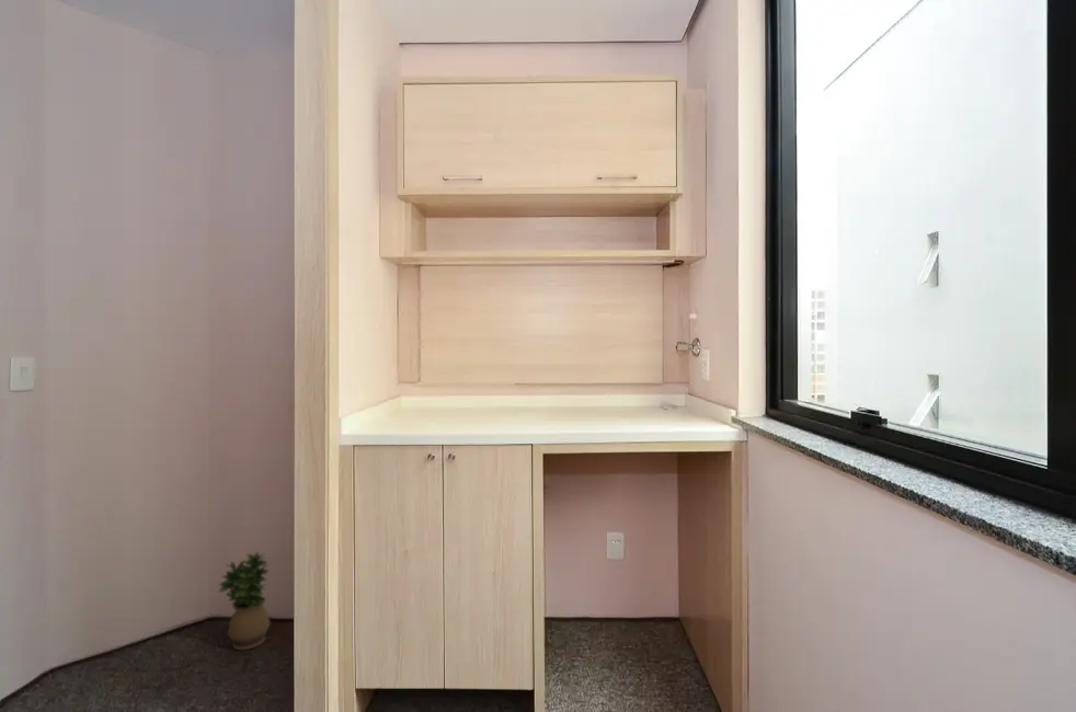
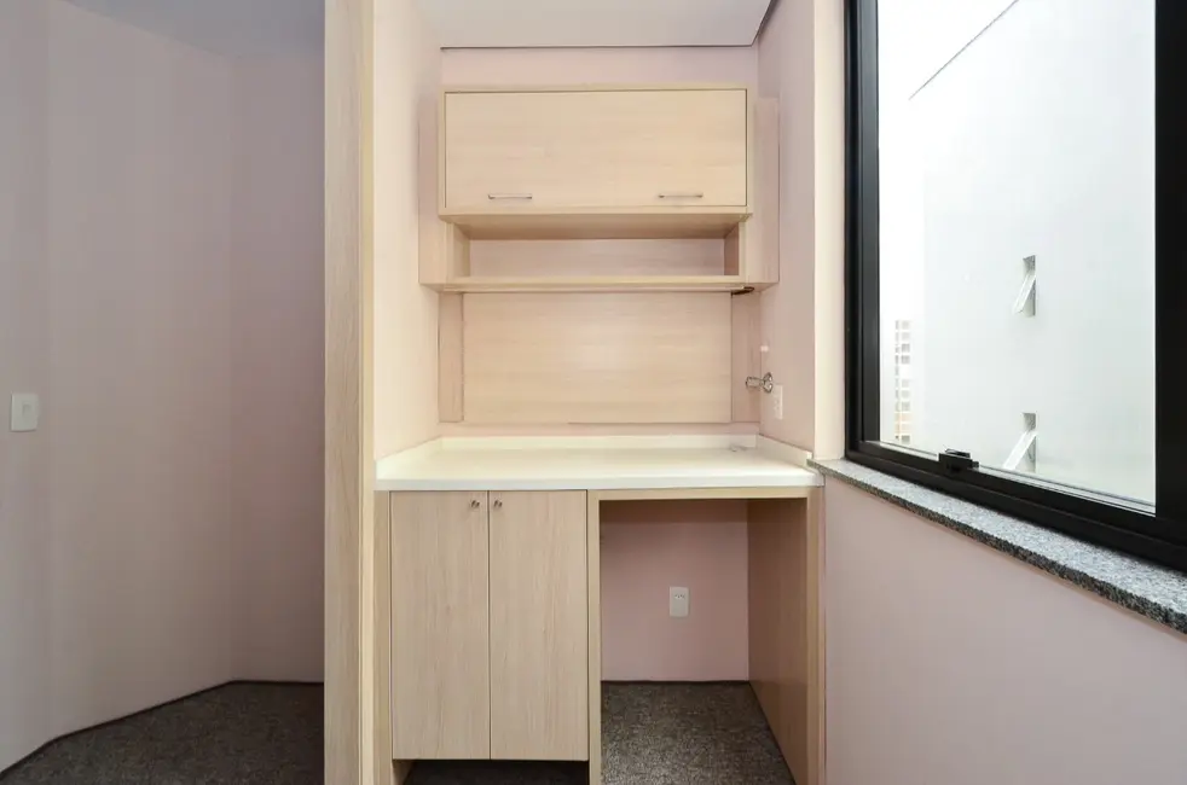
- potted plant (247, 596)
